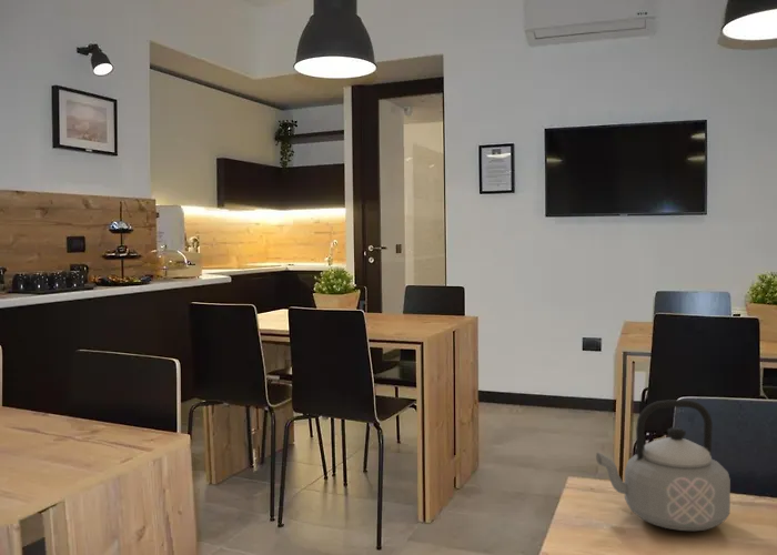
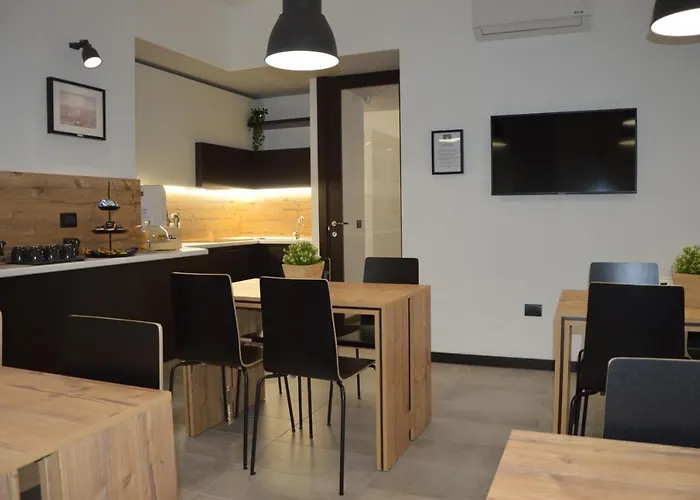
- teapot (662, 461)
